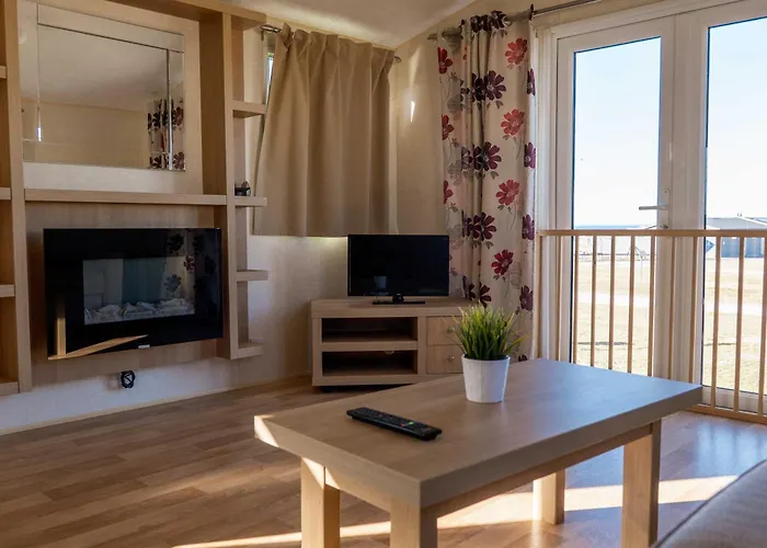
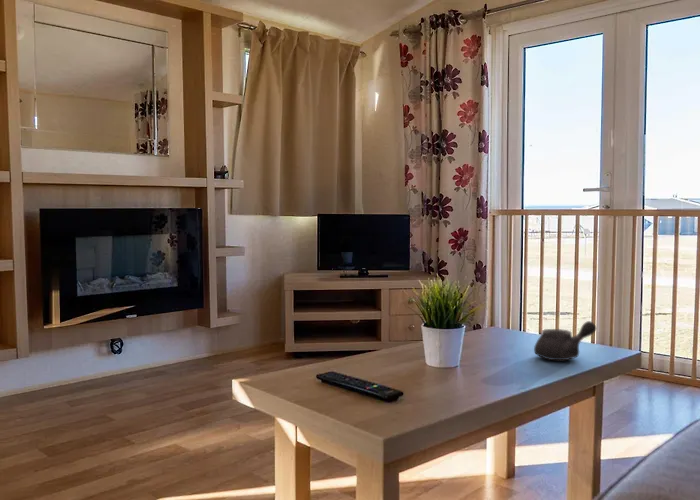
+ teapot (568, 340)
